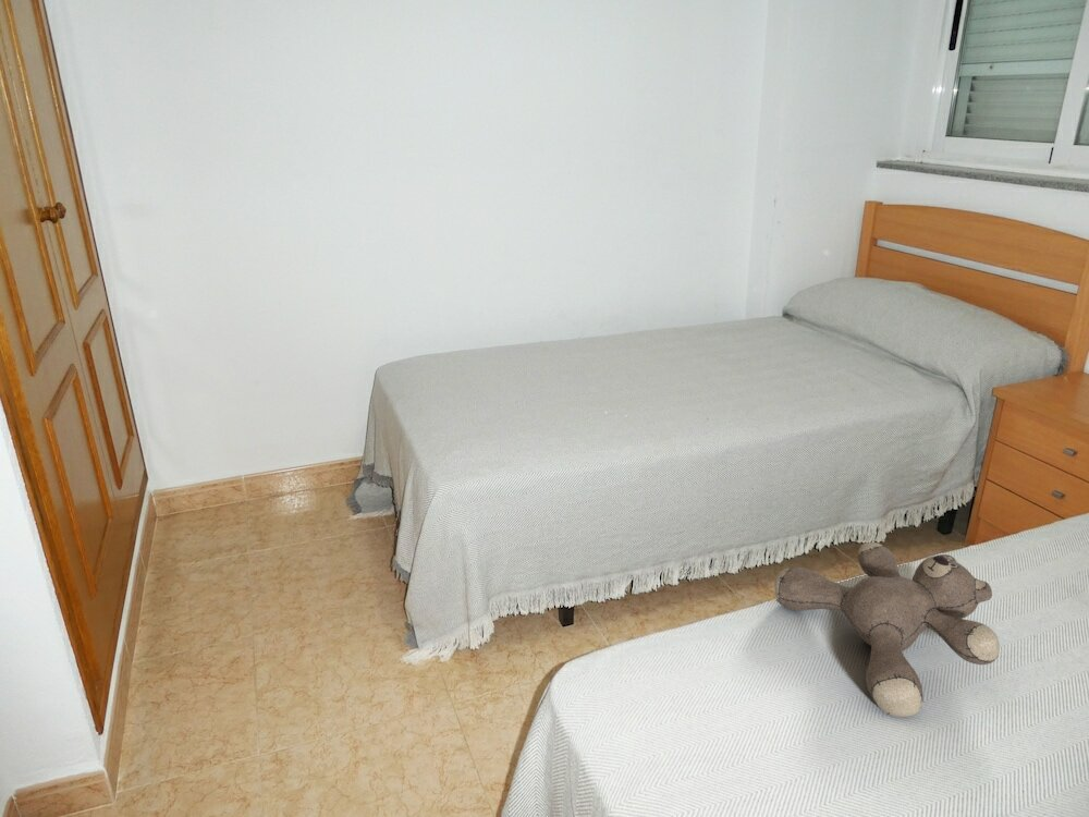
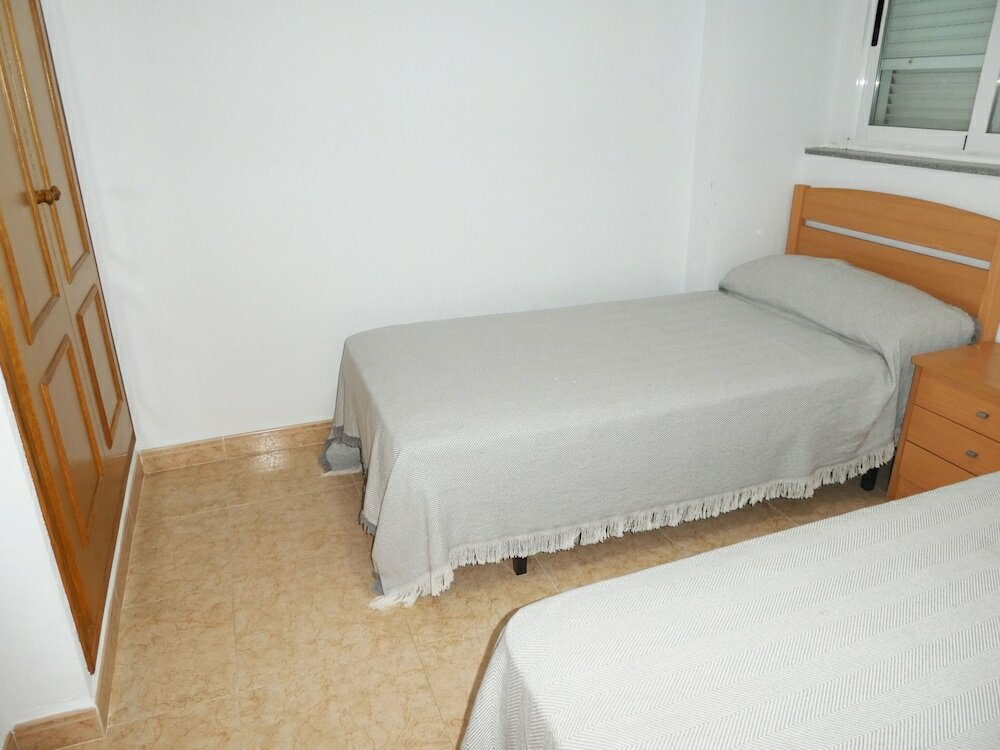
- stuffed bear (896, 603)
